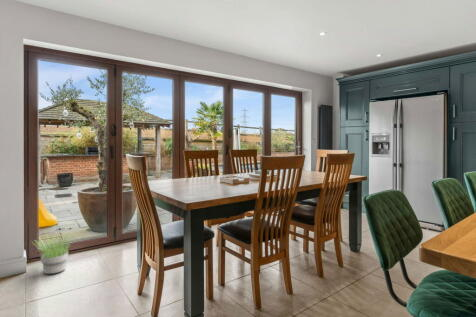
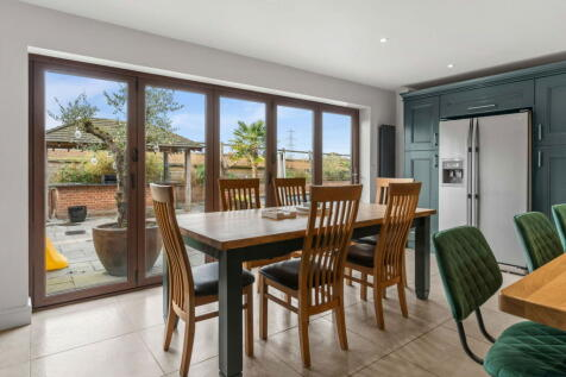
- potted plant (54, 254)
